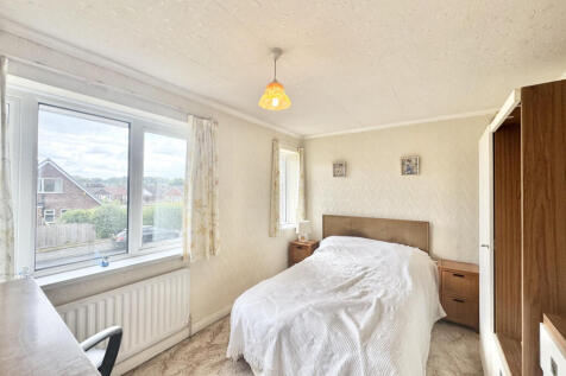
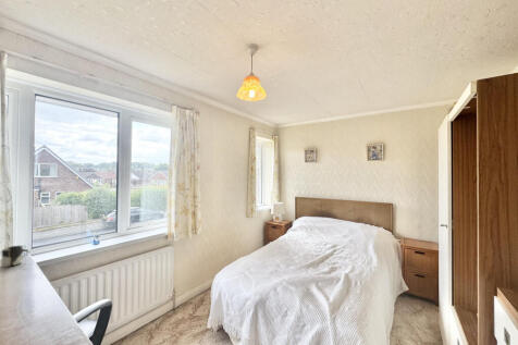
+ cup (15, 255)
